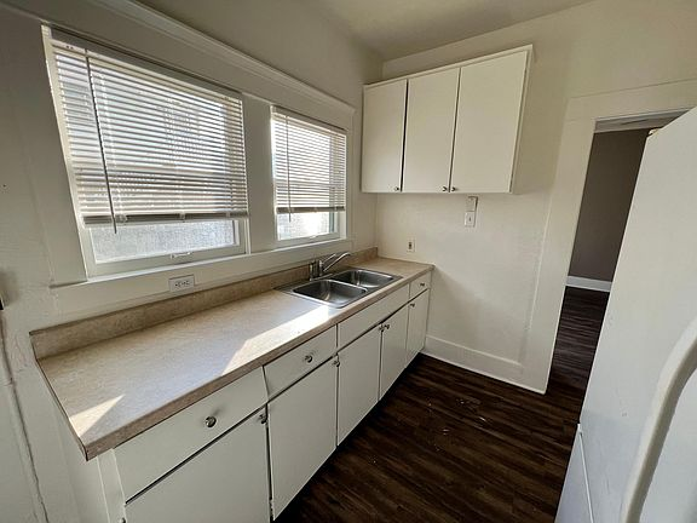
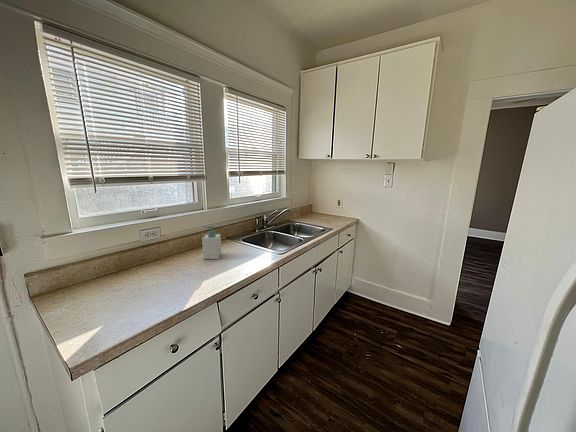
+ soap bottle (211, 241)
